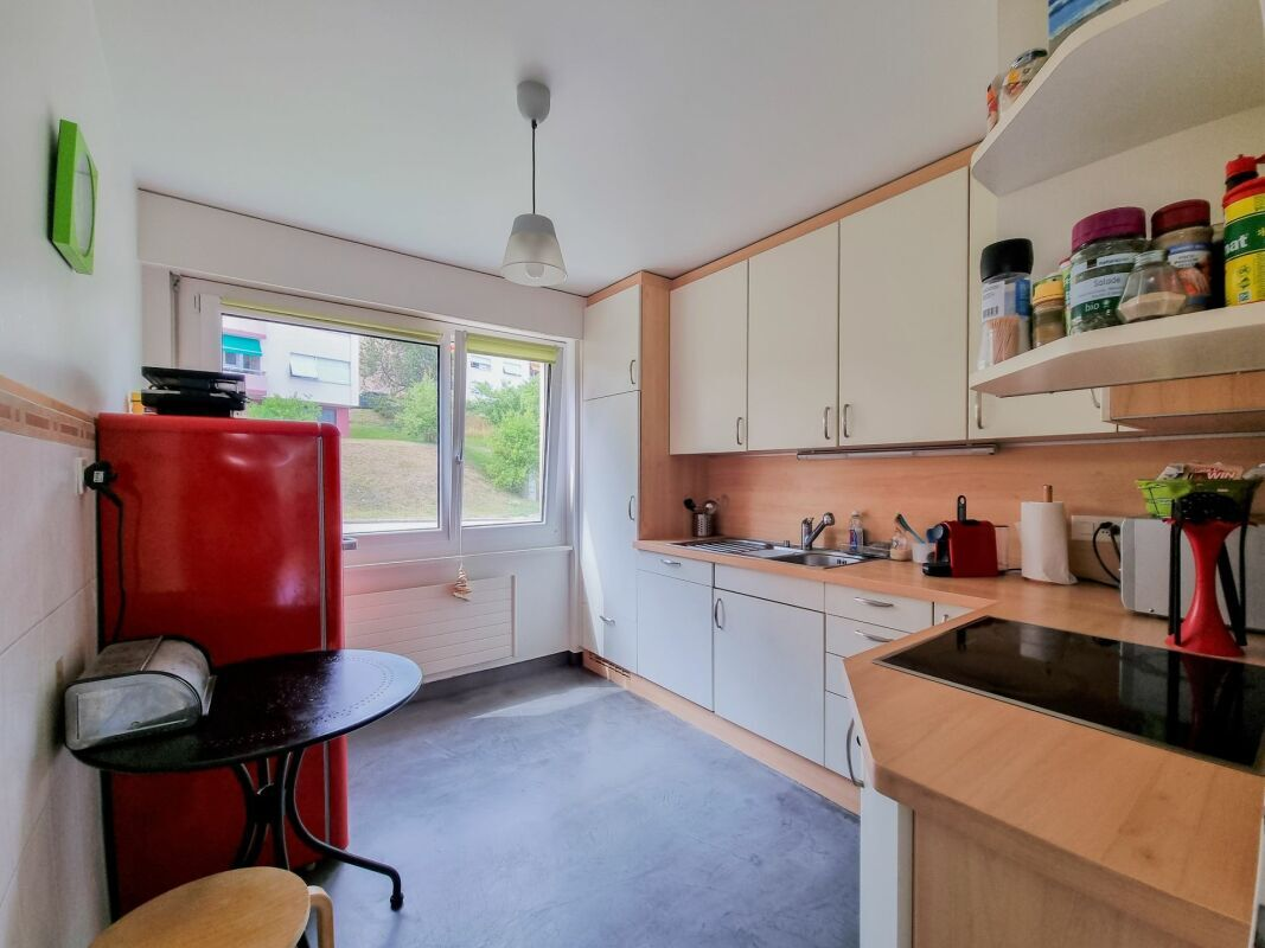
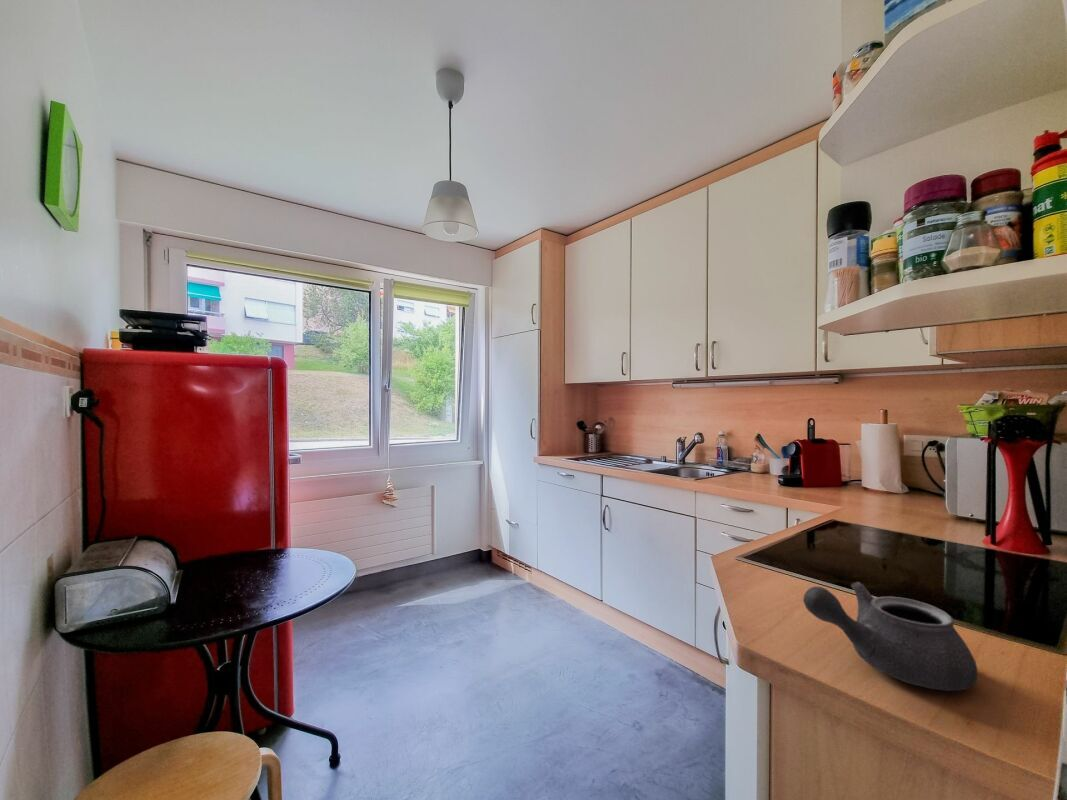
+ teapot (877, 624)
